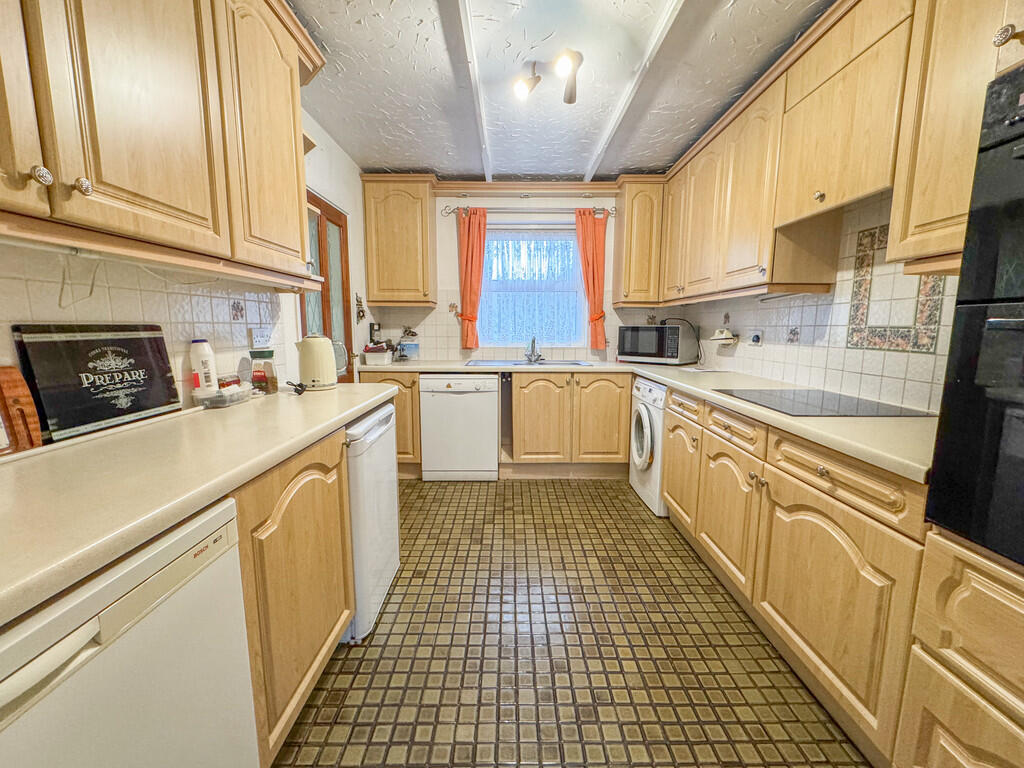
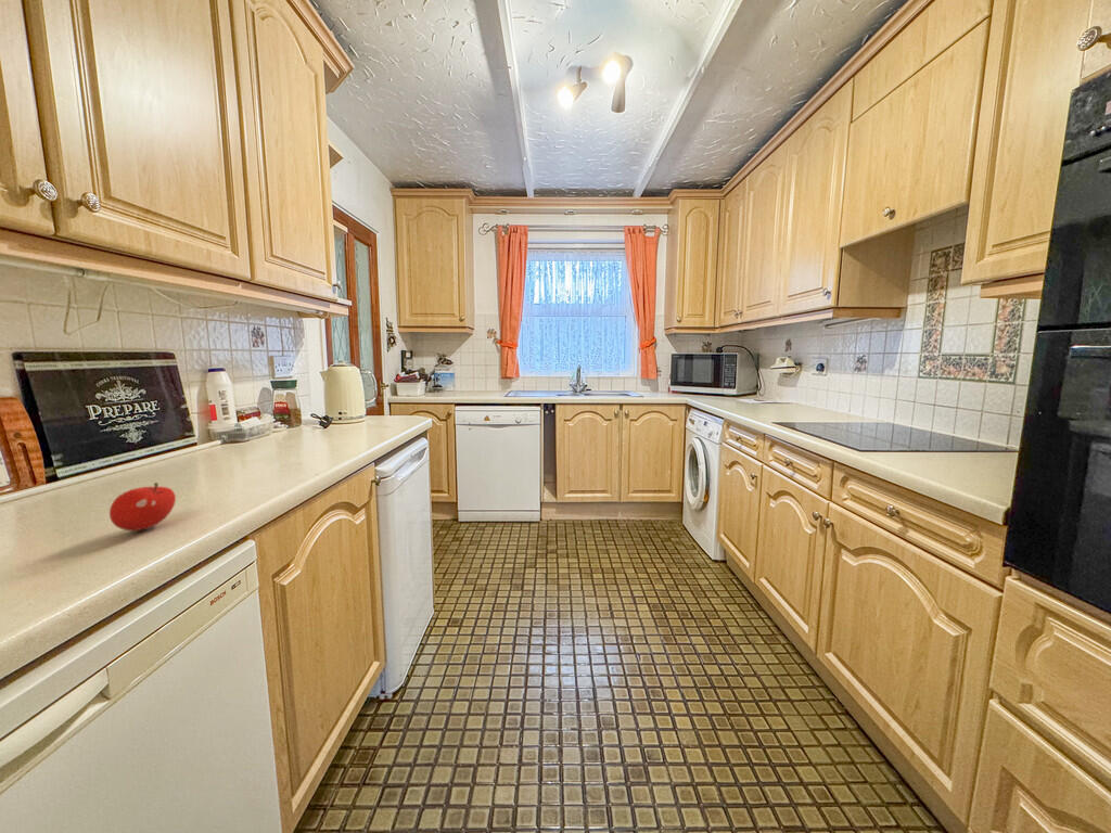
+ fruit (144, 505)
